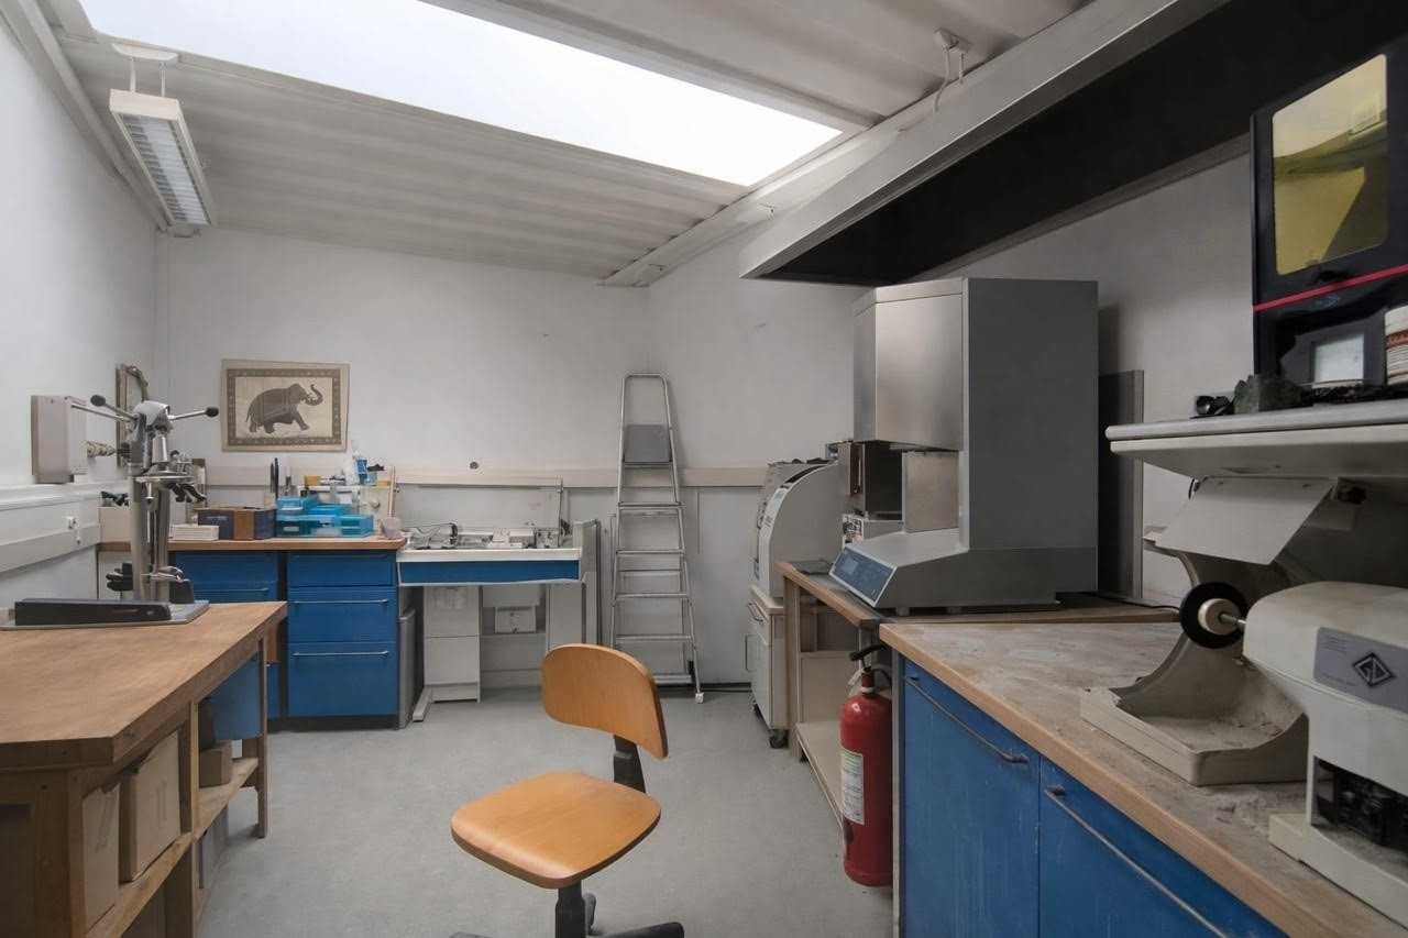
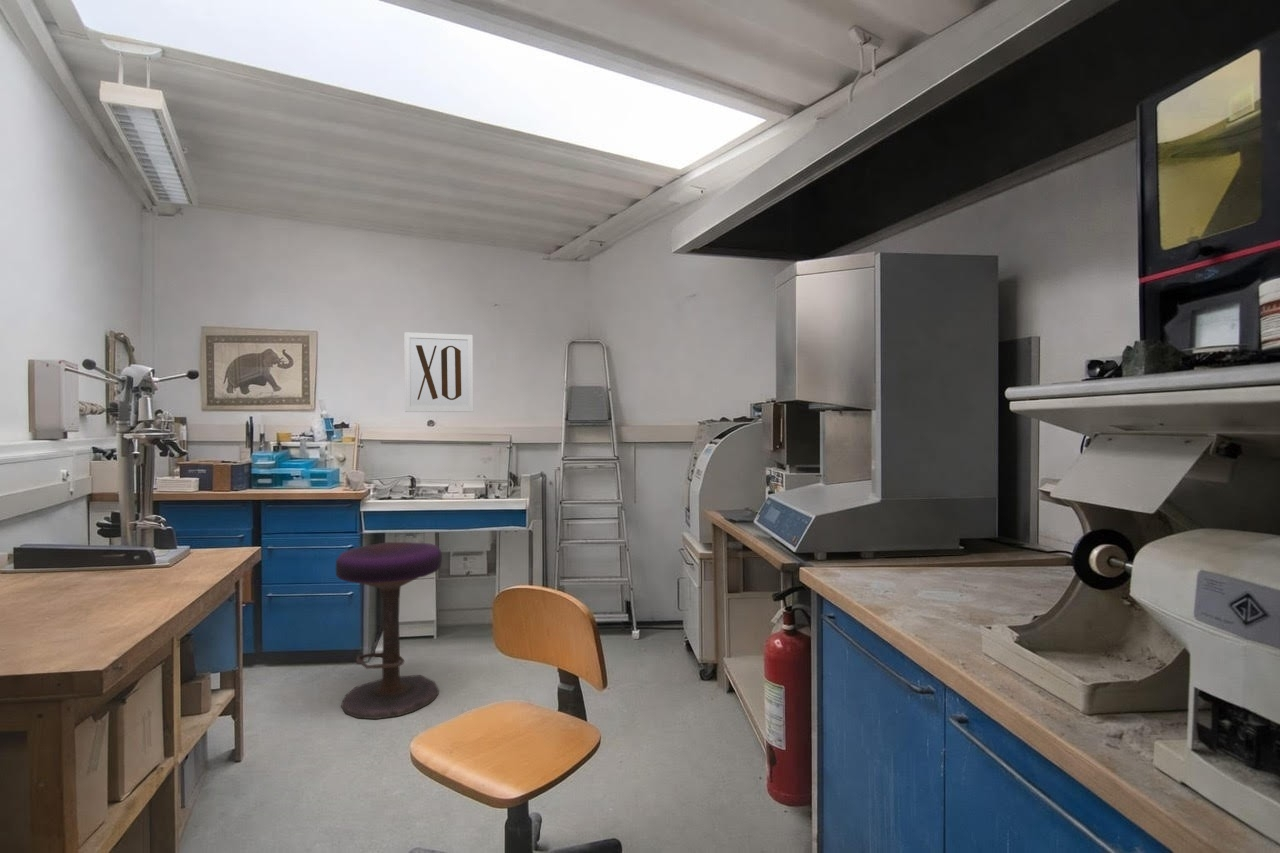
+ wall art (439, 372)
+ stool (390, 621)
